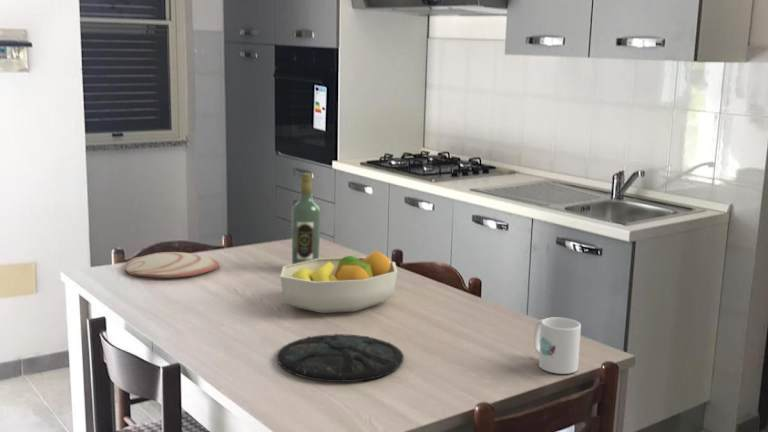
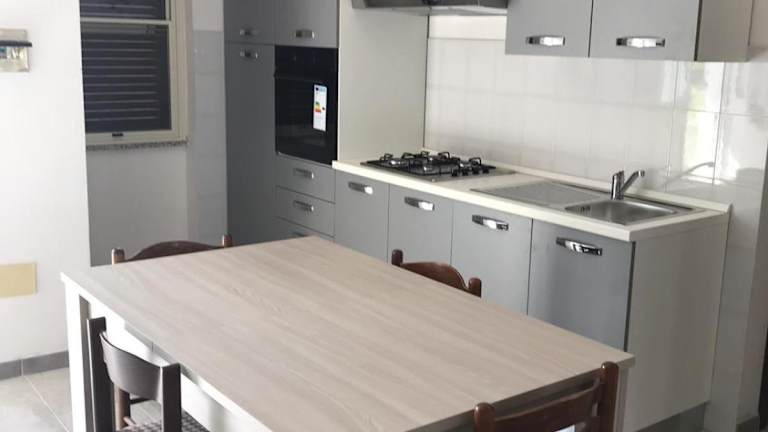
- plate (340, 349)
- mug (553, 342)
- plate (172, 261)
- fruit bowl (339, 278)
- wine bottle (305, 222)
